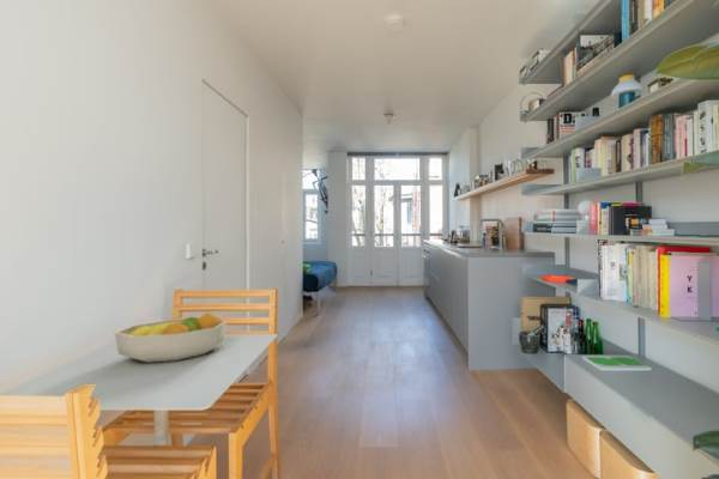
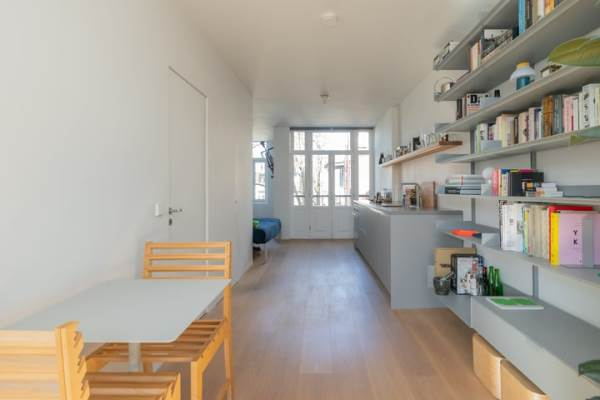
- fruit bowl (174, 333)
